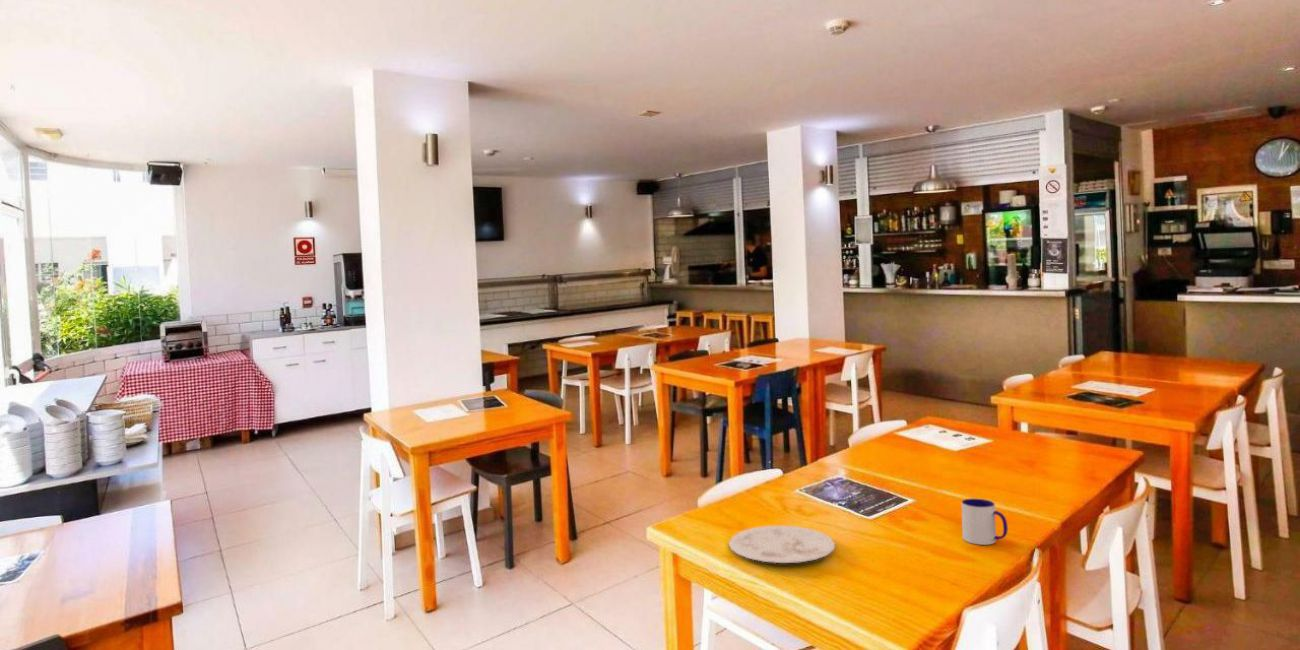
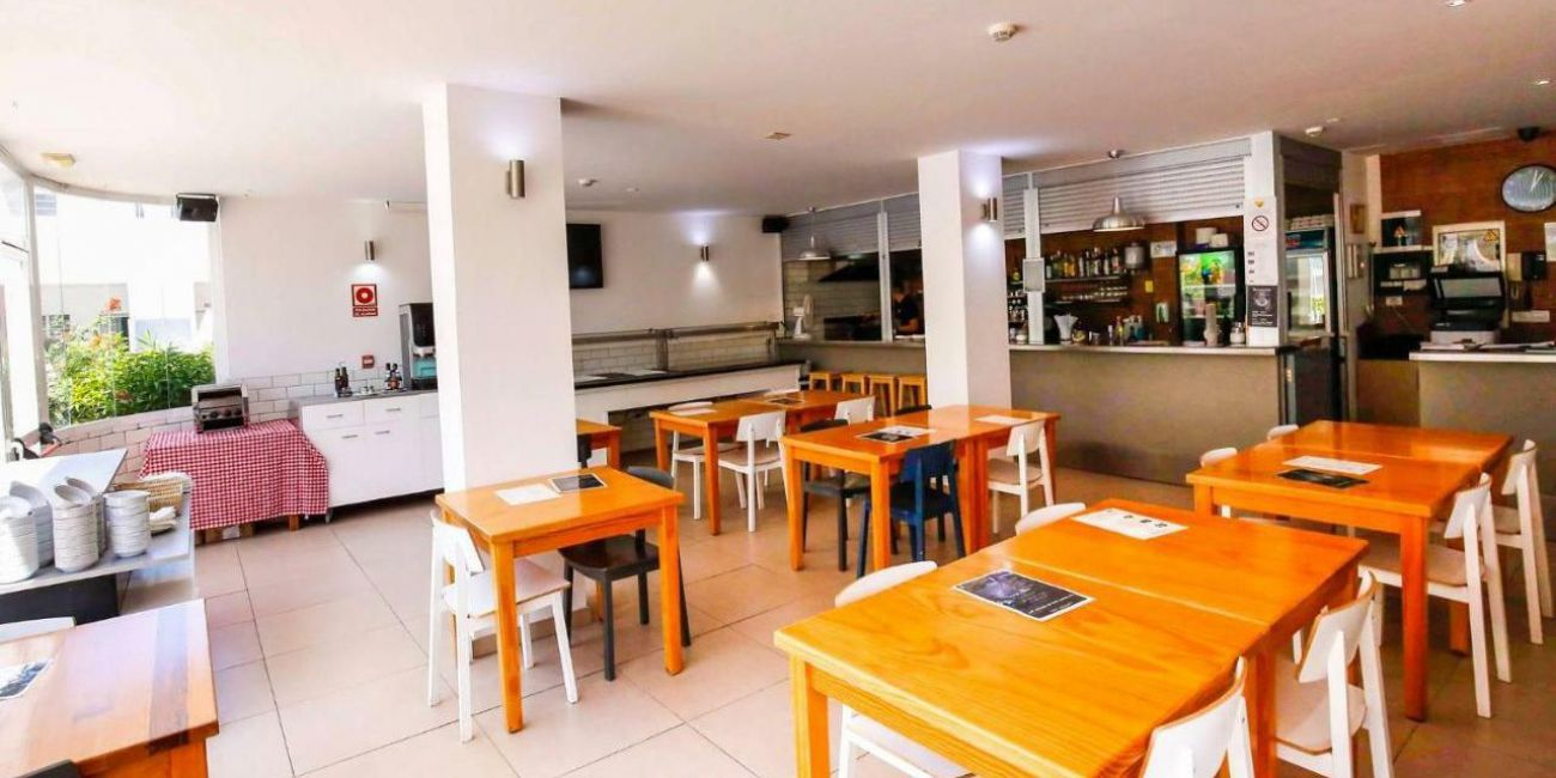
- mug (984, 522)
- plate (781, 544)
